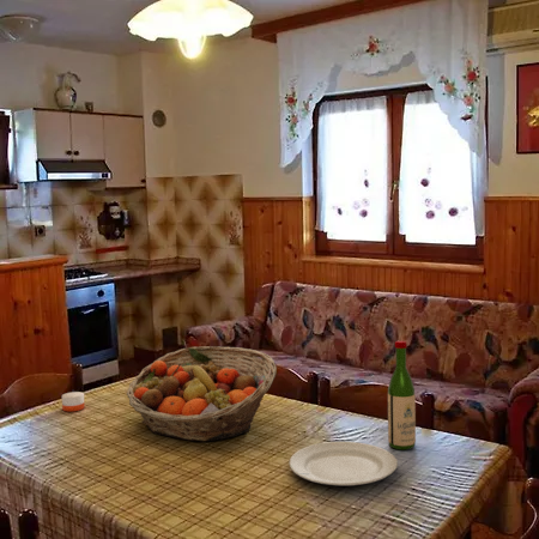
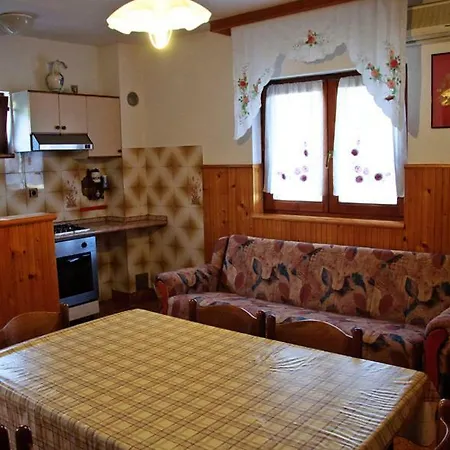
- fruit basket (201, 390)
- chinaware (343, 465)
- candle (72, 394)
- wine bottle (401, 394)
